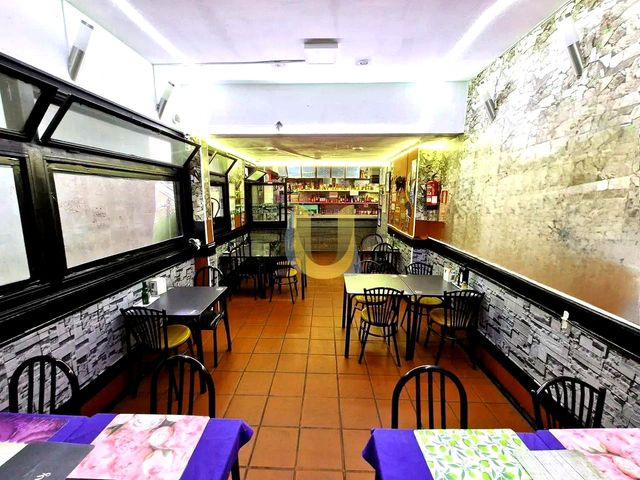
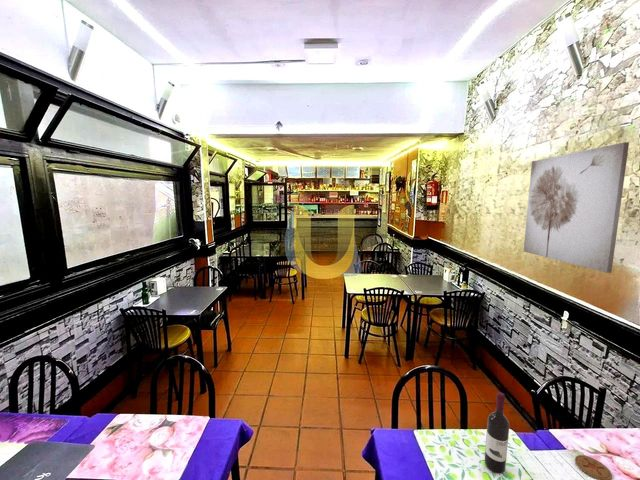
+ wine bottle (497, 431)
+ wall art (565, 208)
+ coaster (592, 467)
